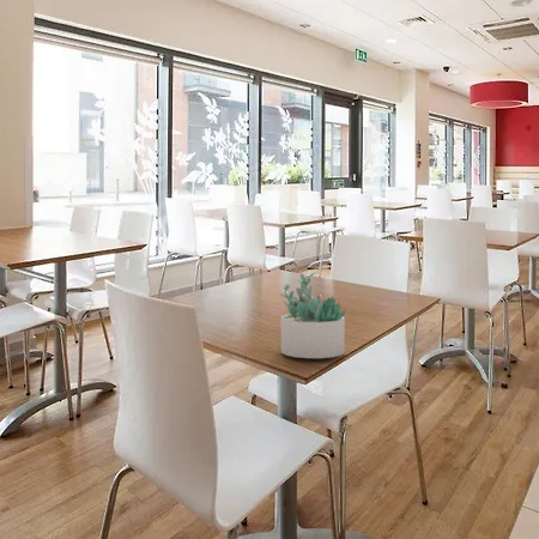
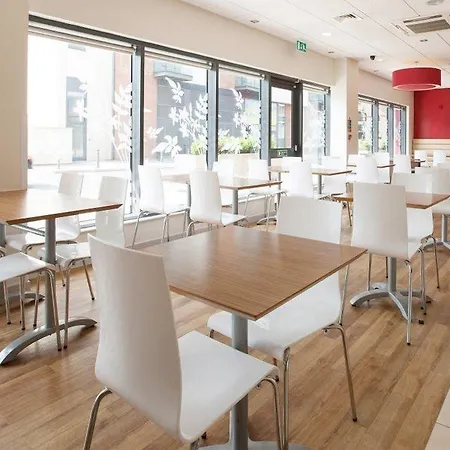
- succulent plant (313, 311)
